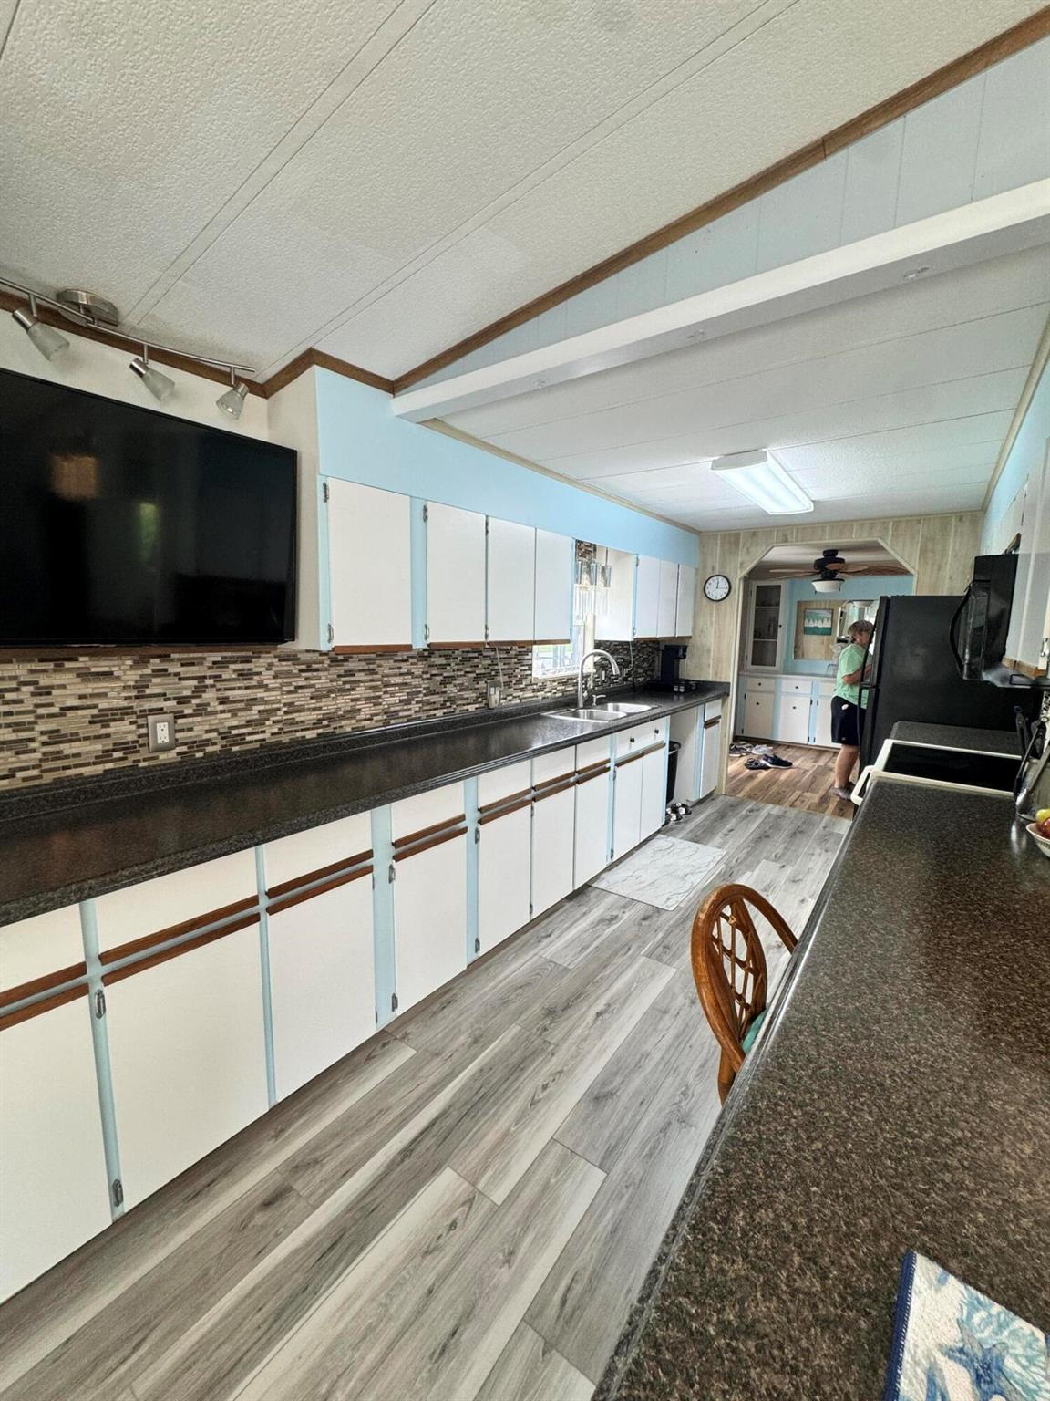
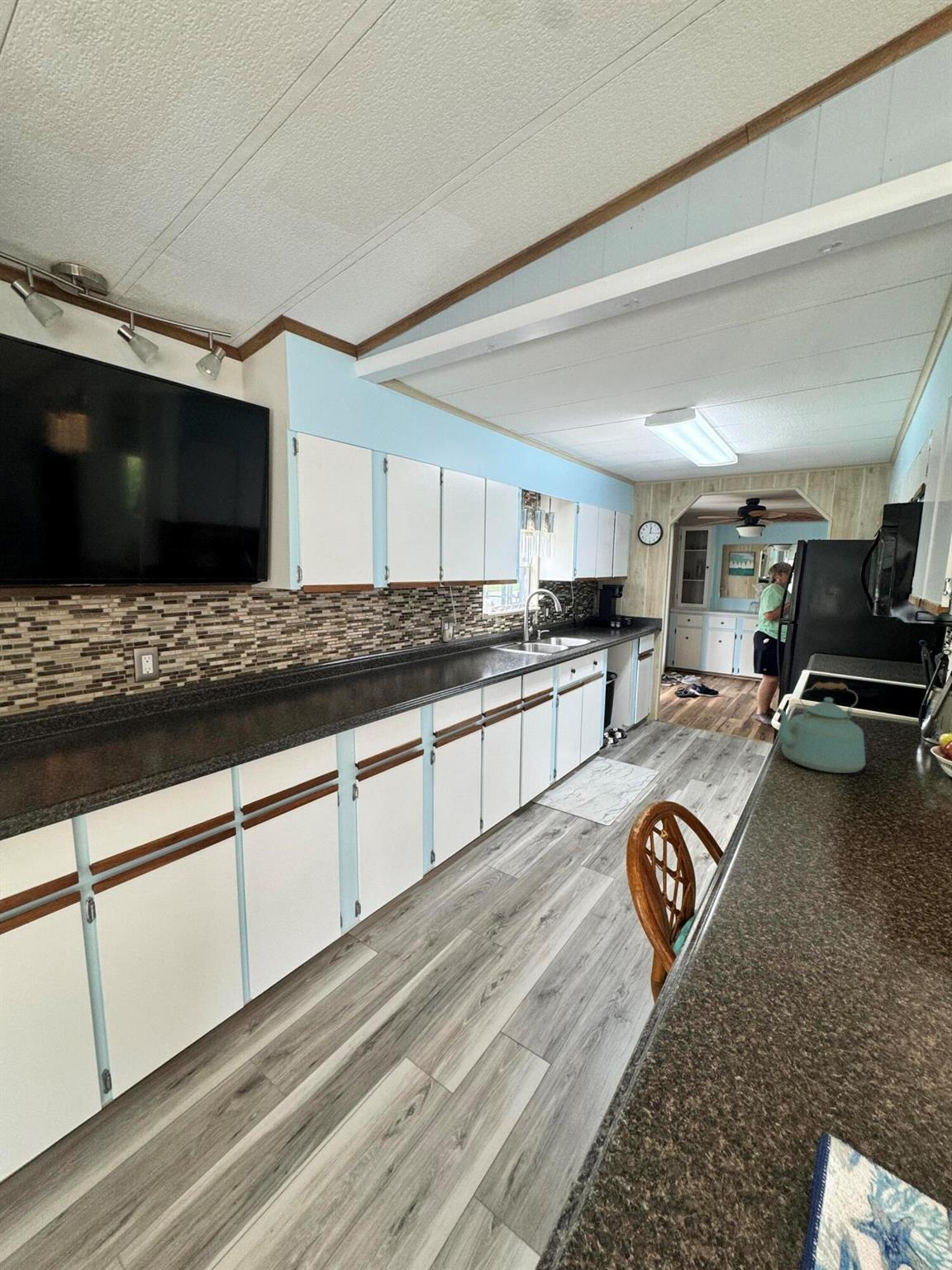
+ kettle (818, 723)
